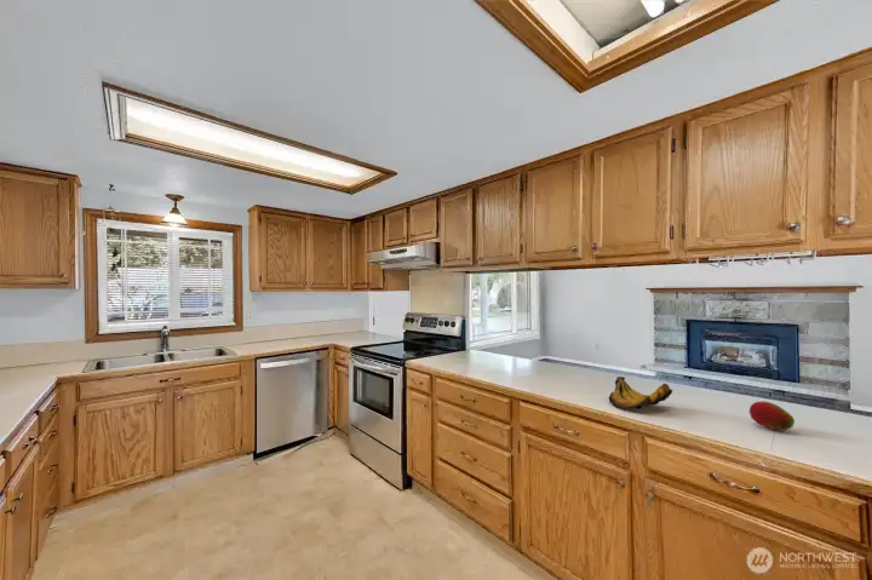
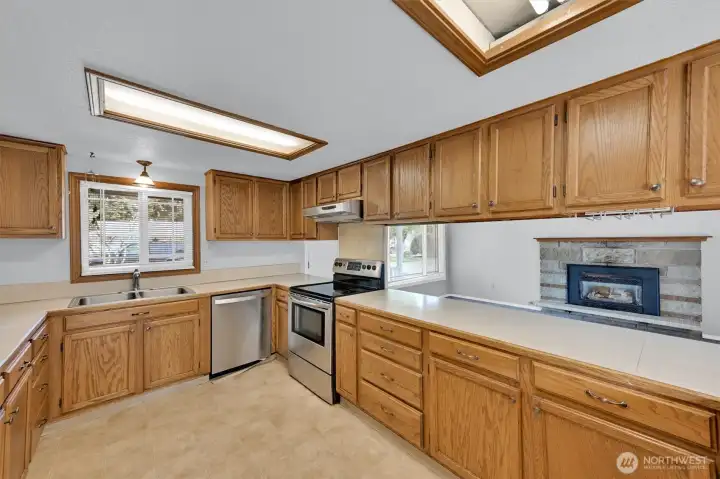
- fruit (770, 415)
- banana bunch (638, 394)
